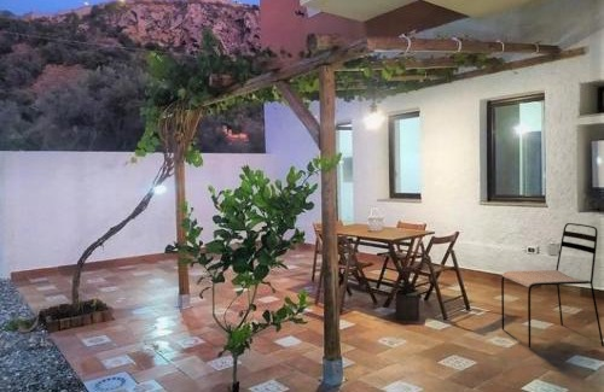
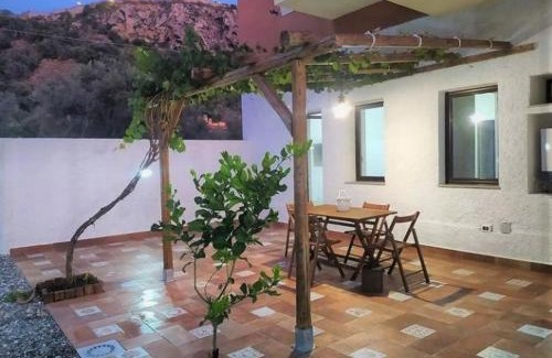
- dining chair (548, 281)
